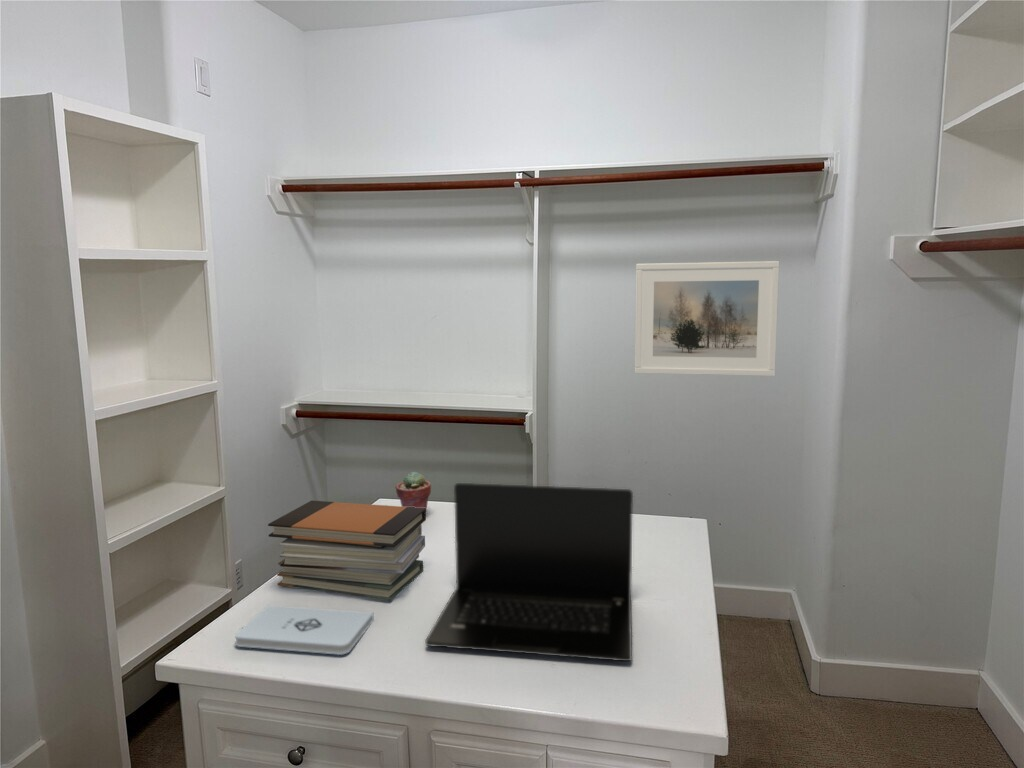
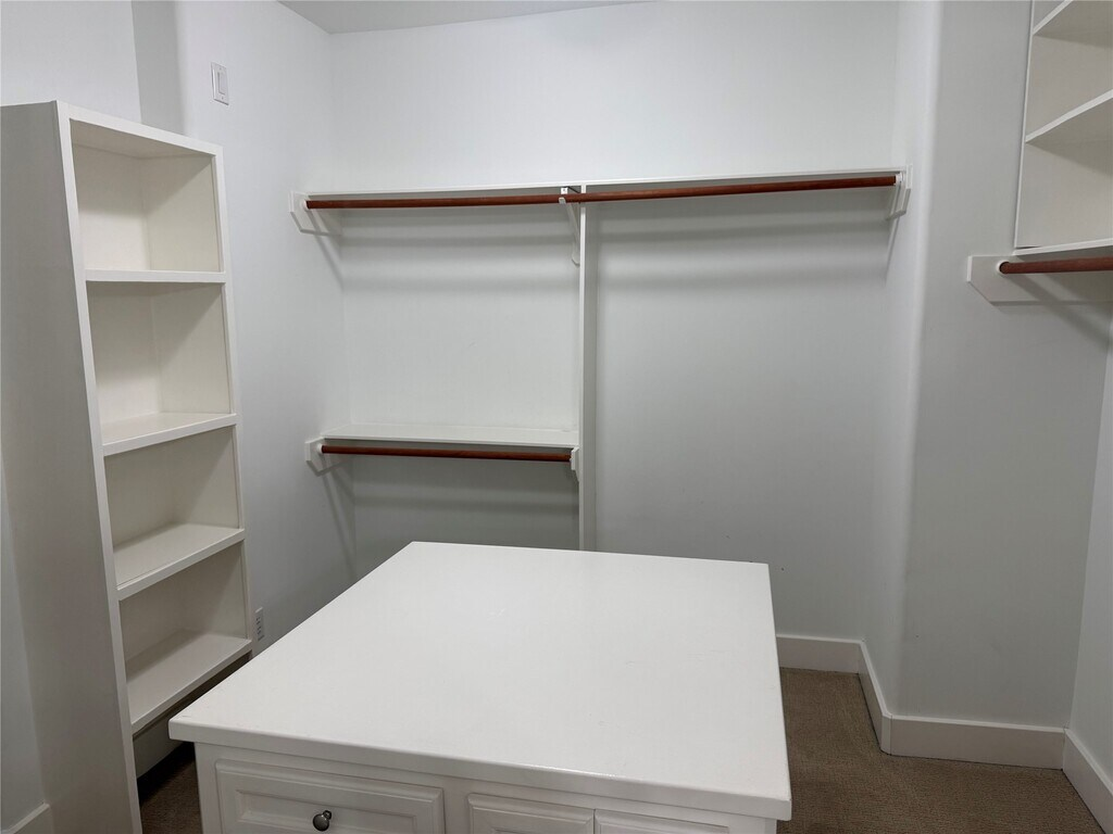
- laptop (534, 563)
- potted succulent (413, 493)
- book stack (352, 547)
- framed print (704, 319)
- notepad (305, 628)
